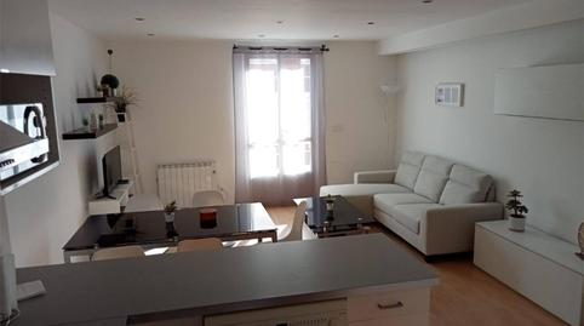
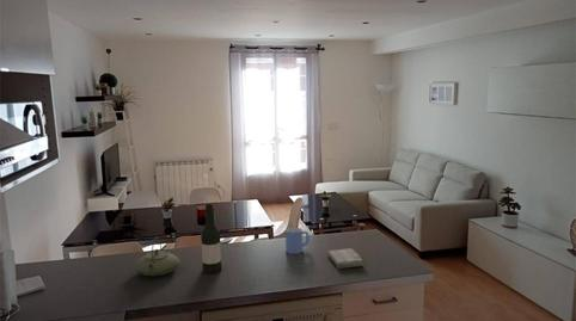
+ mug (298, 240)
+ wine bottle (210, 236)
+ teapot (155, 255)
+ washcloth (344, 257)
